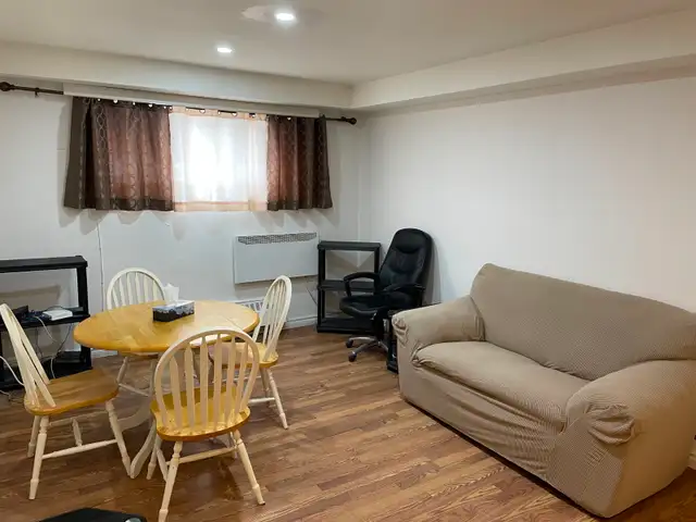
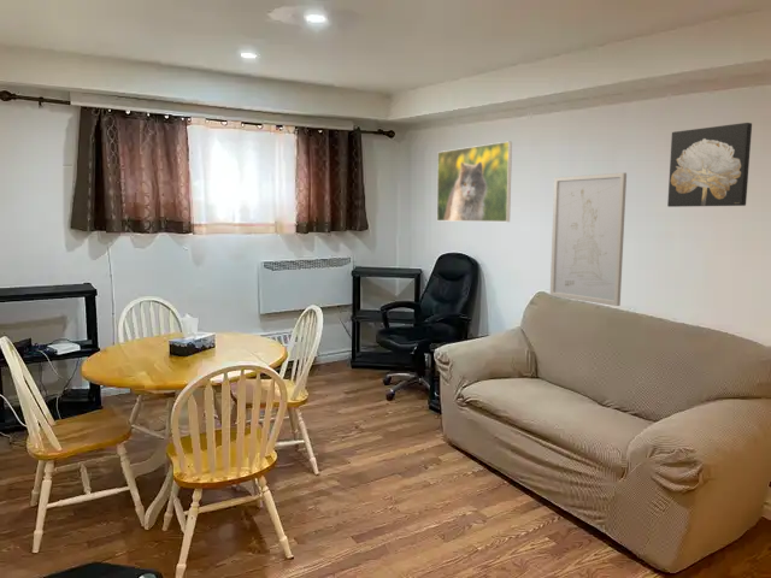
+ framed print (471, 184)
+ wall art (585, 238)
+ wall art (707, 167)
